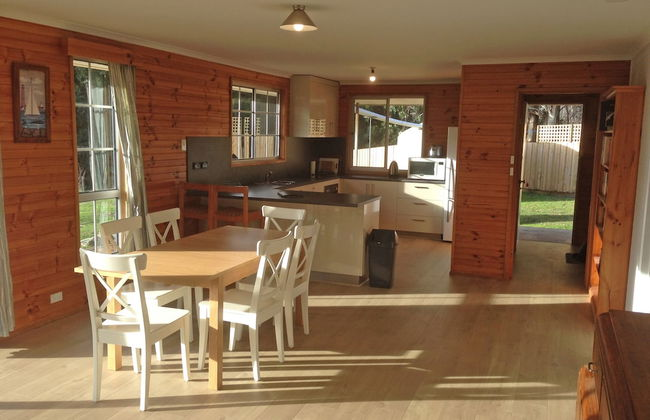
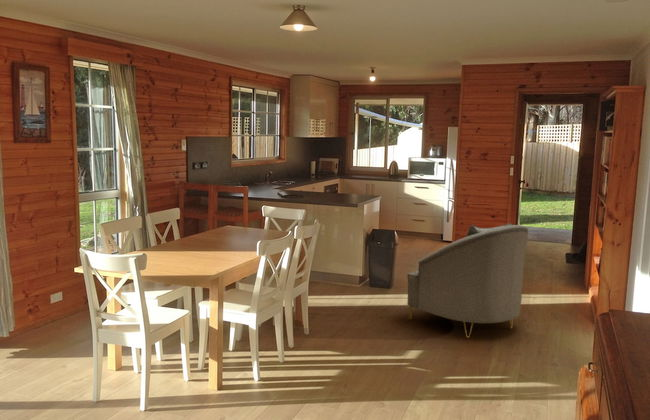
+ armchair (473, 272)
